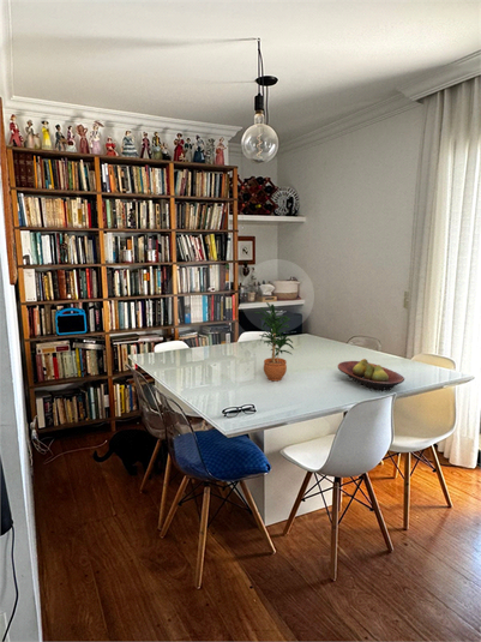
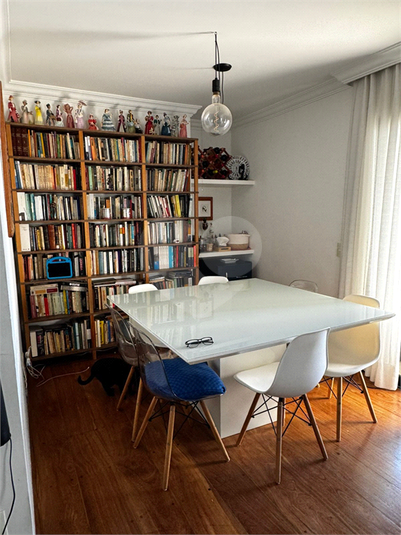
- potted plant (273, 340)
- fruit bowl (368, 372)
